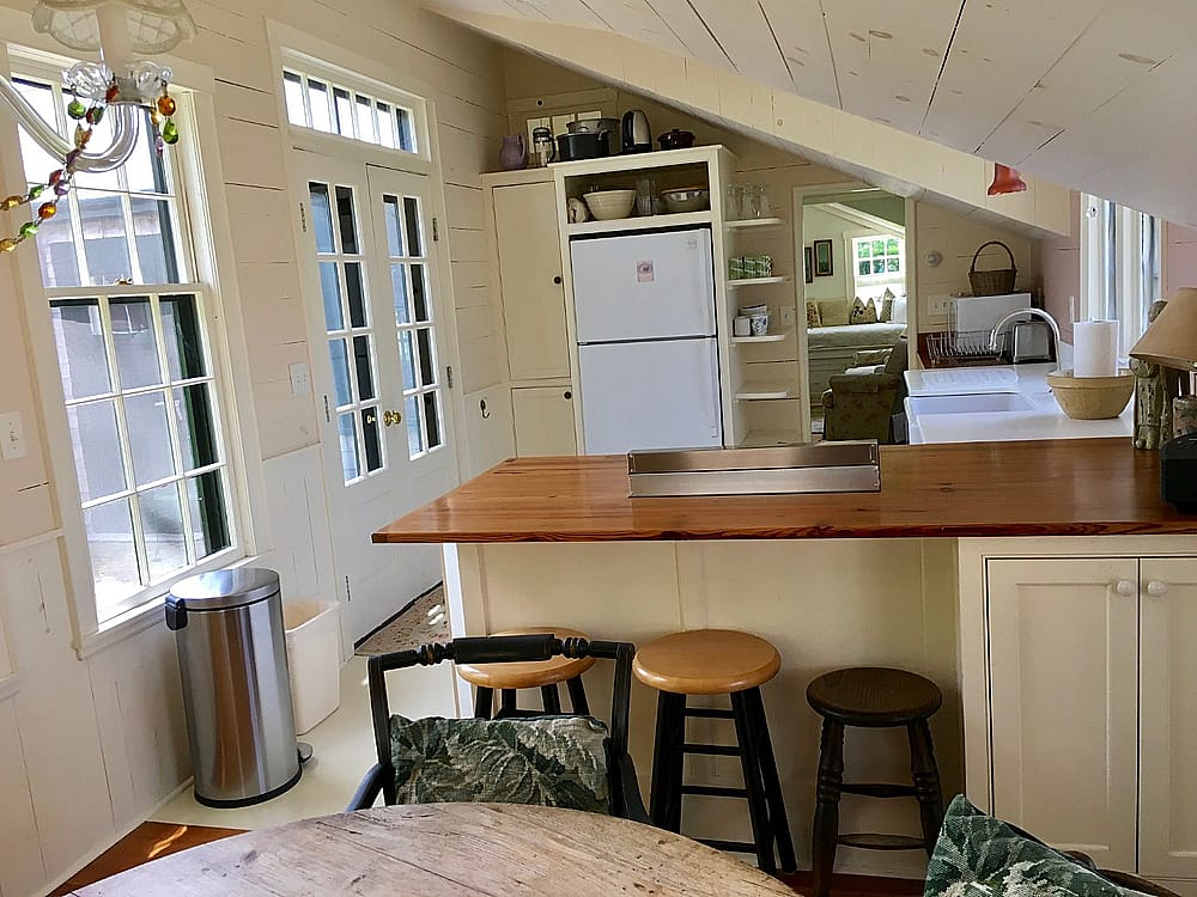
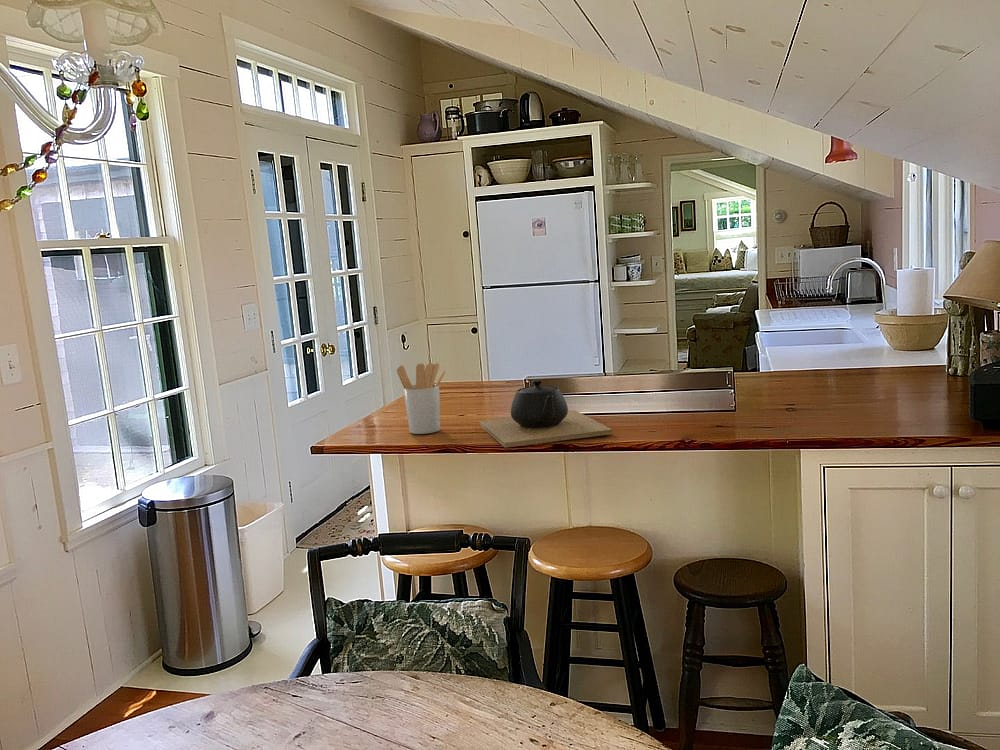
+ utensil holder (424, 396)
+ teapot (540, 405)
